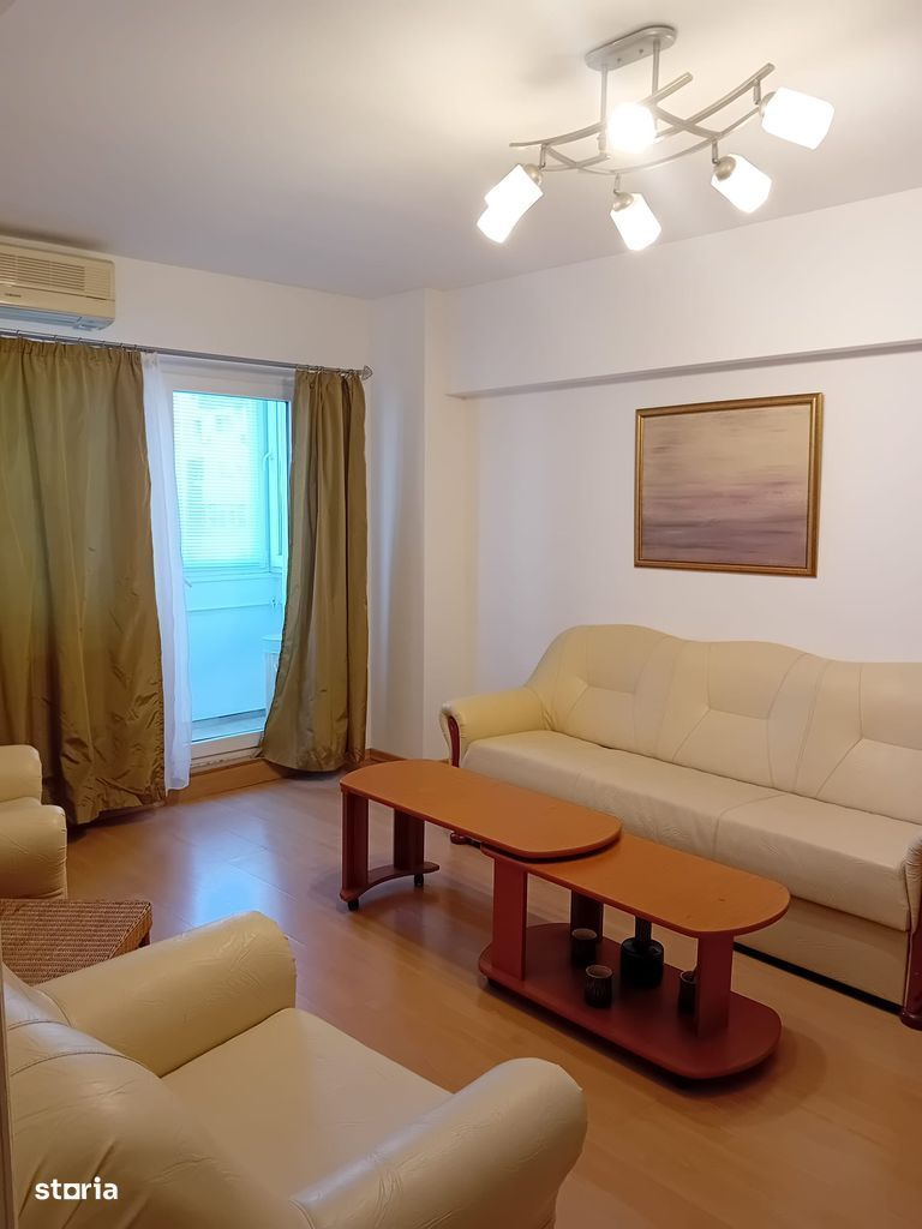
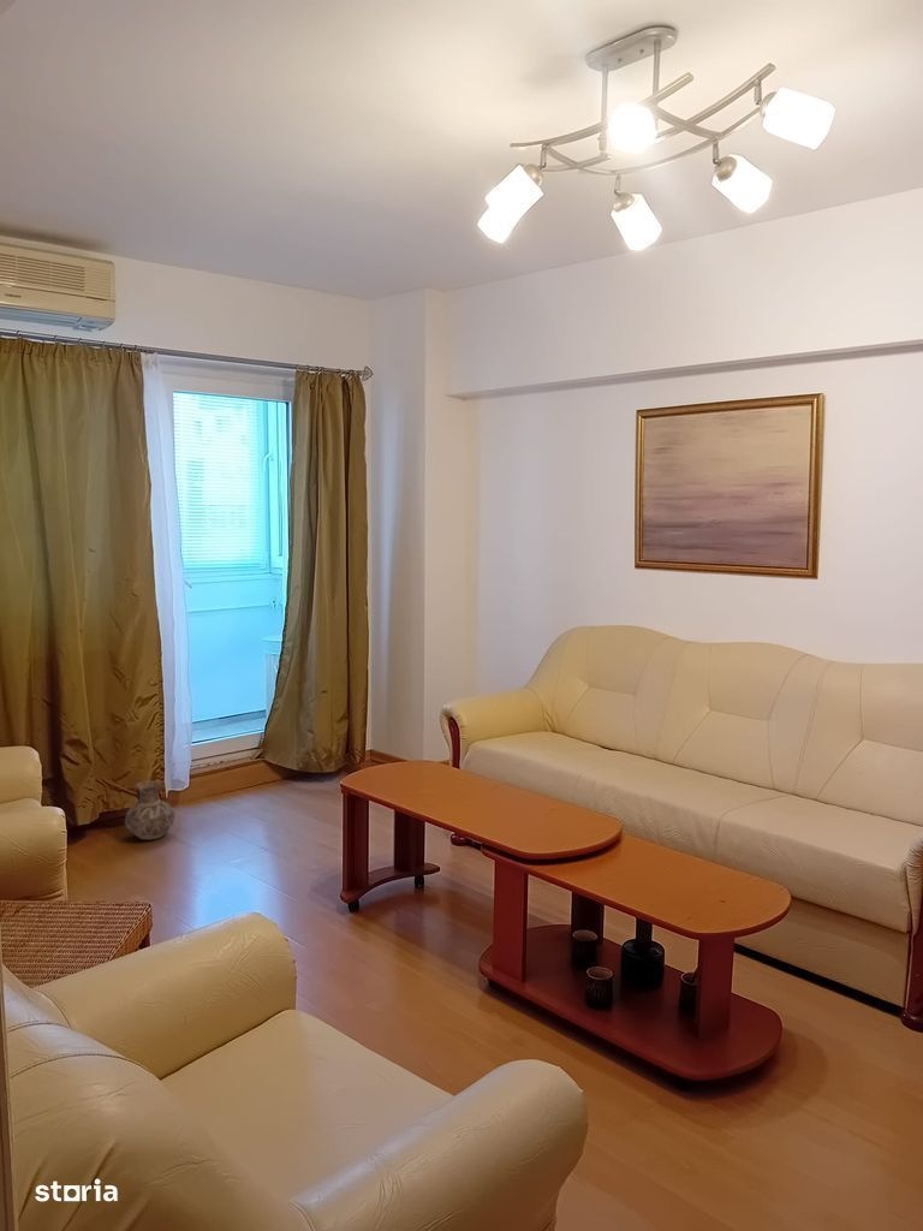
+ ceramic jug (149, 810)
